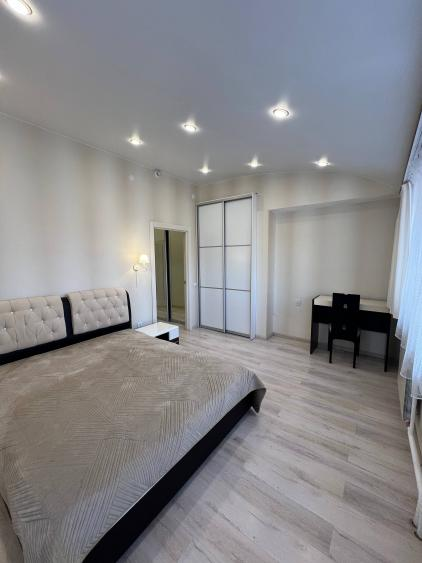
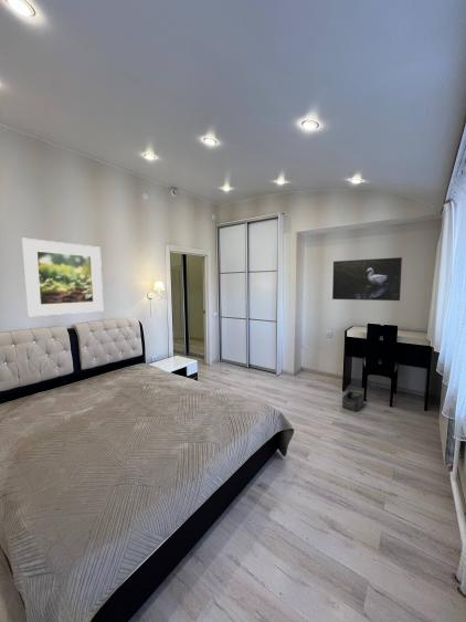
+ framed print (364, 280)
+ storage bin (352, 400)
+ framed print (66, 278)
